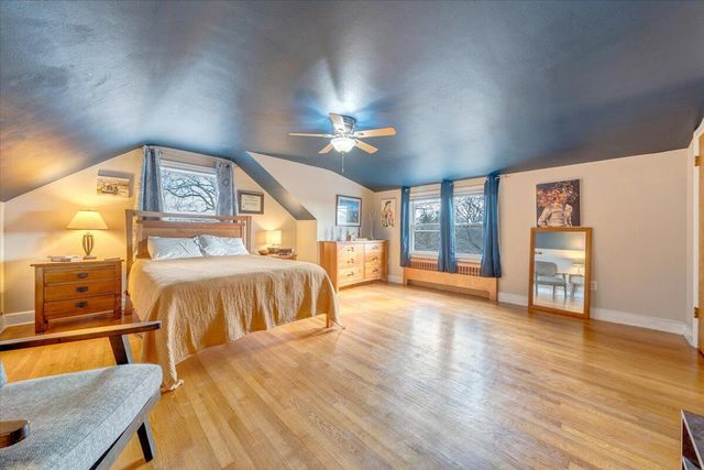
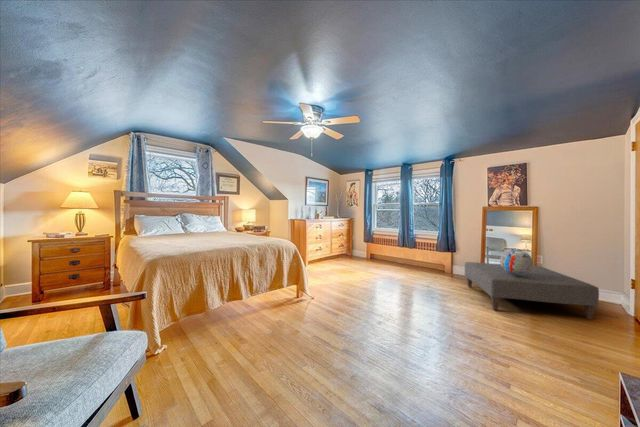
+ decorative sphere (515, 262)
+ ottoman (518, 285)
